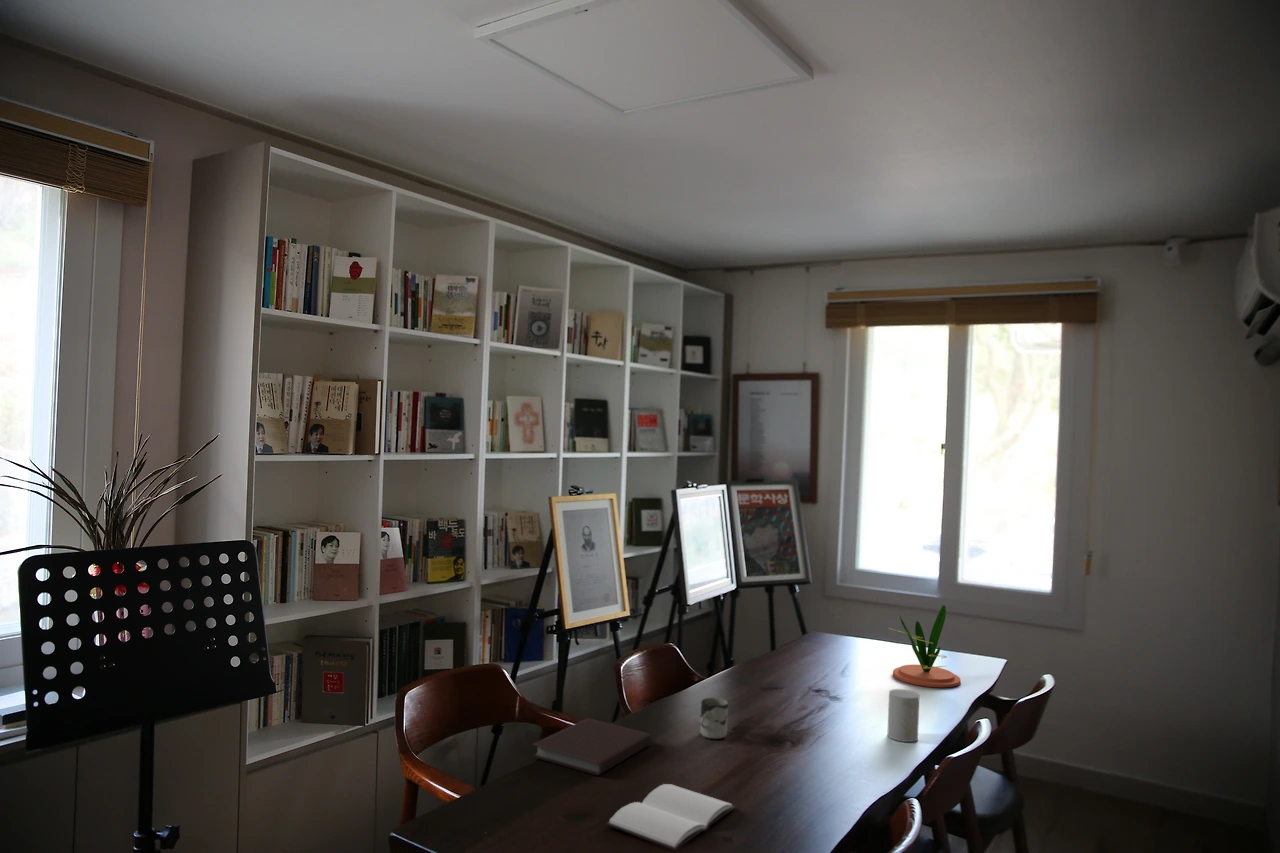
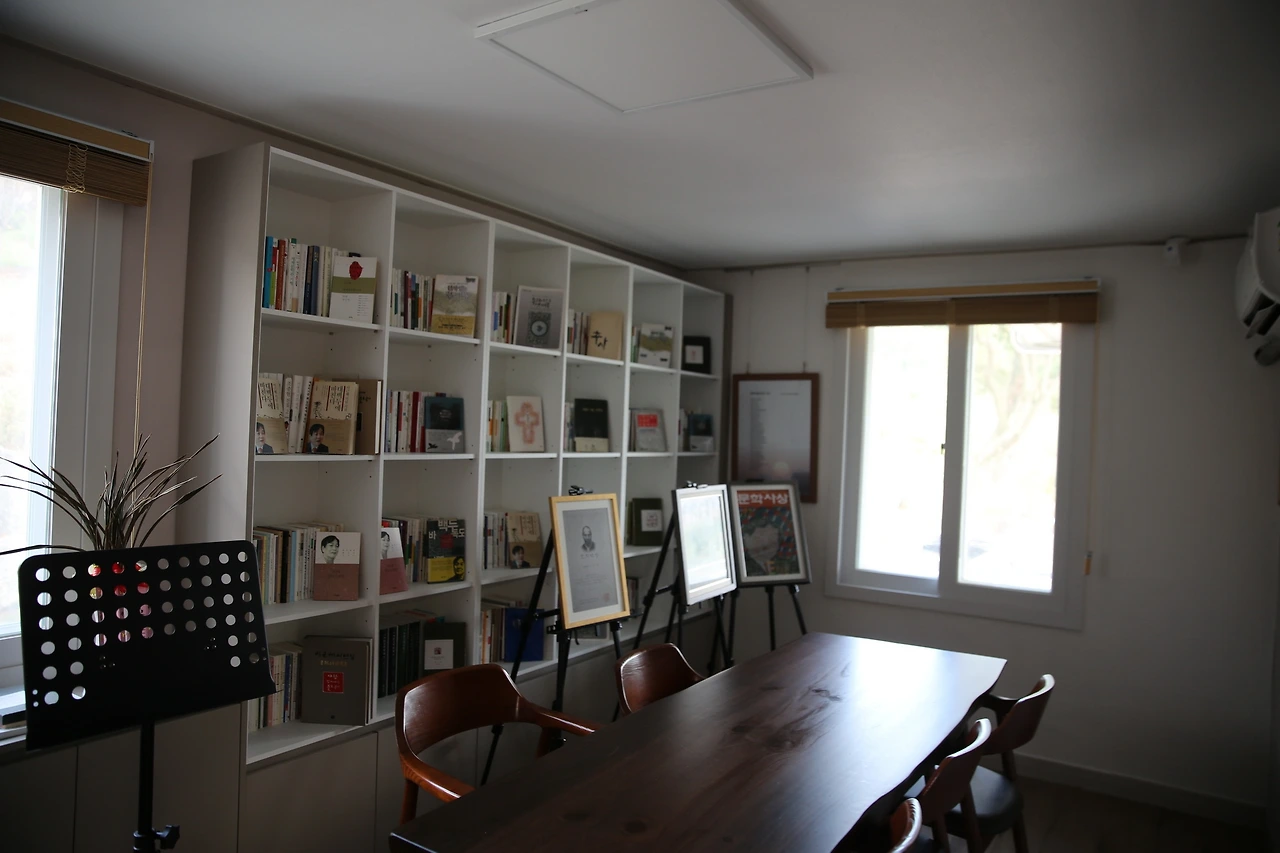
- book (672, 812)
- cup (711, 719)
- cup (903, 715)
- plant (925, 641)
- notebook (592, 744)
